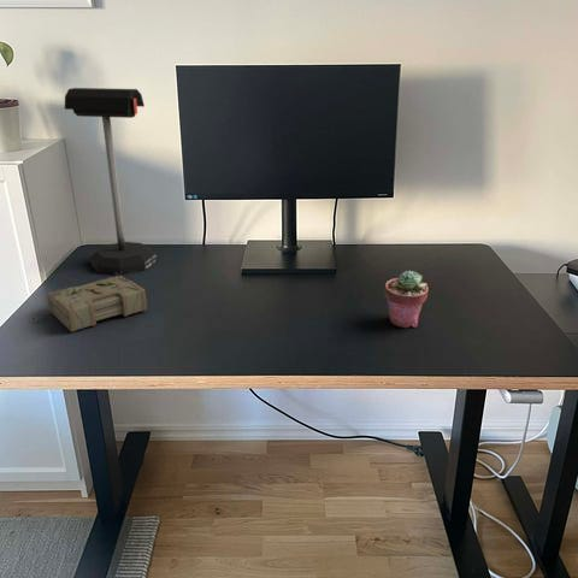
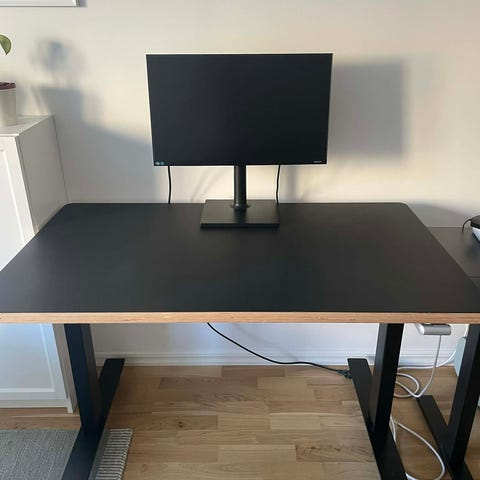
- potted succulent (406, 296)
- mailbox (113, 181)
- diary (94, 299)
